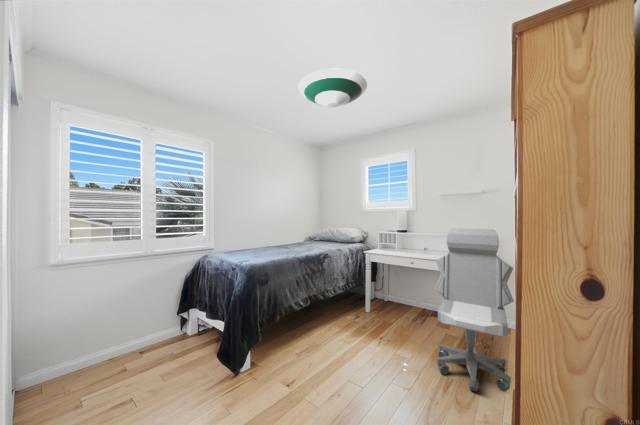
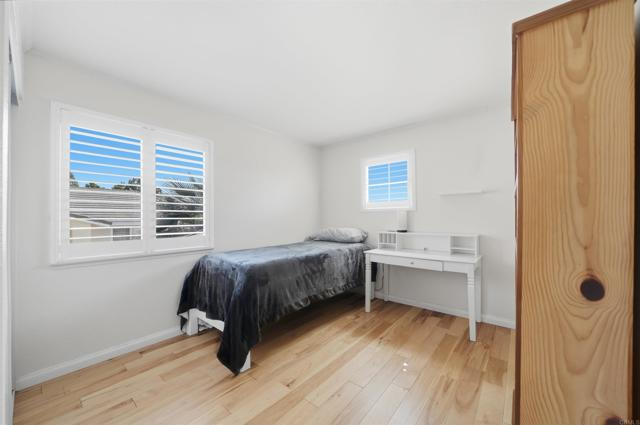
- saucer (332, 96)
- office chair (470, 301)
